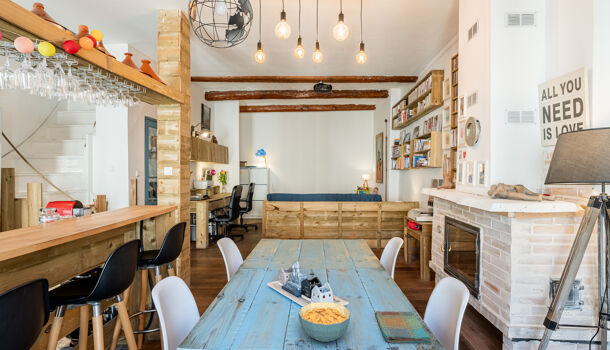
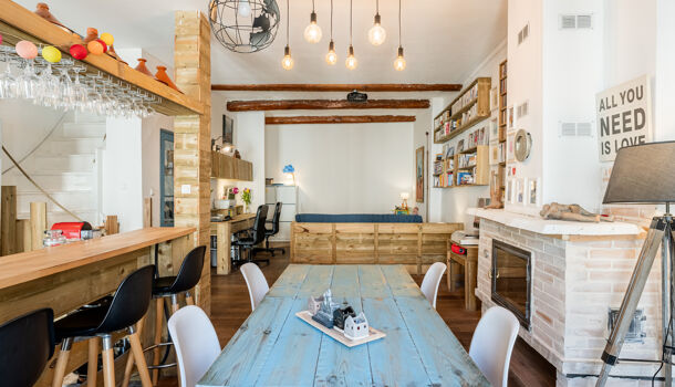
- dish towel (400, 325)
- cereal bowl (324, 325)
